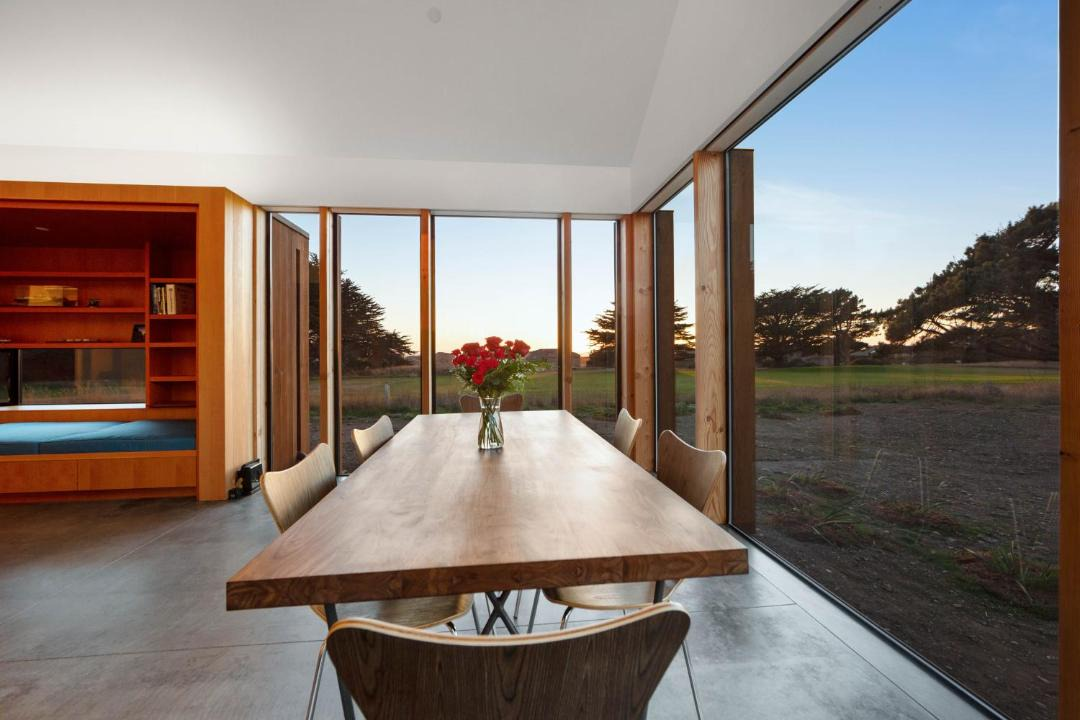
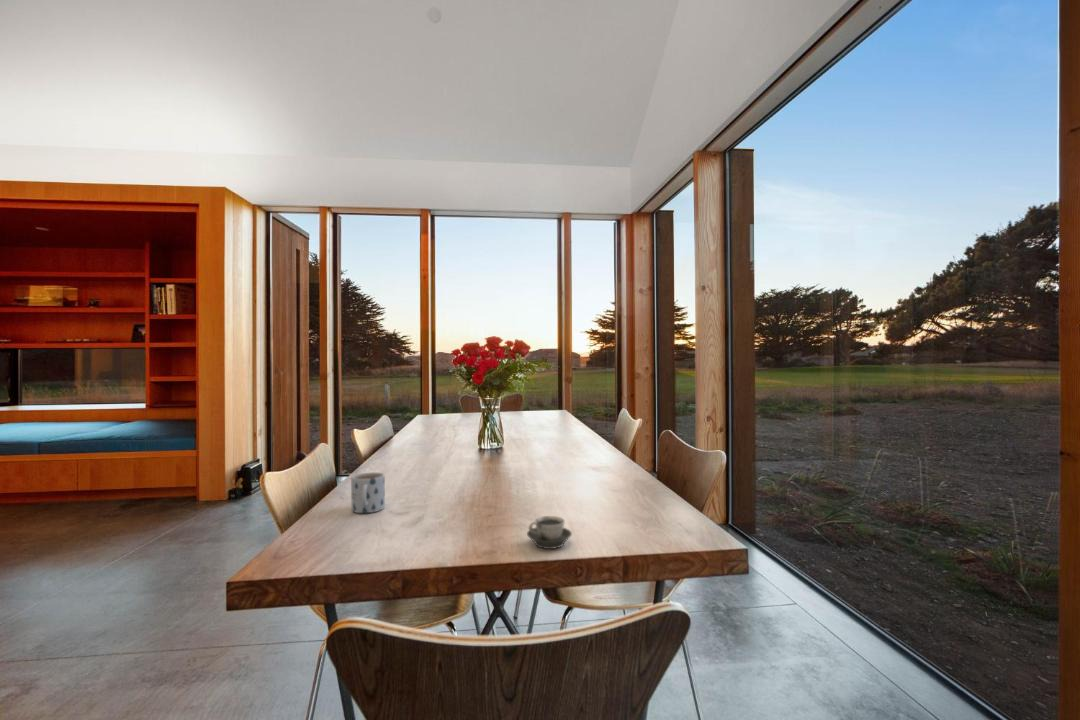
+ cup (549, 532)
+ mug (367, 493)
